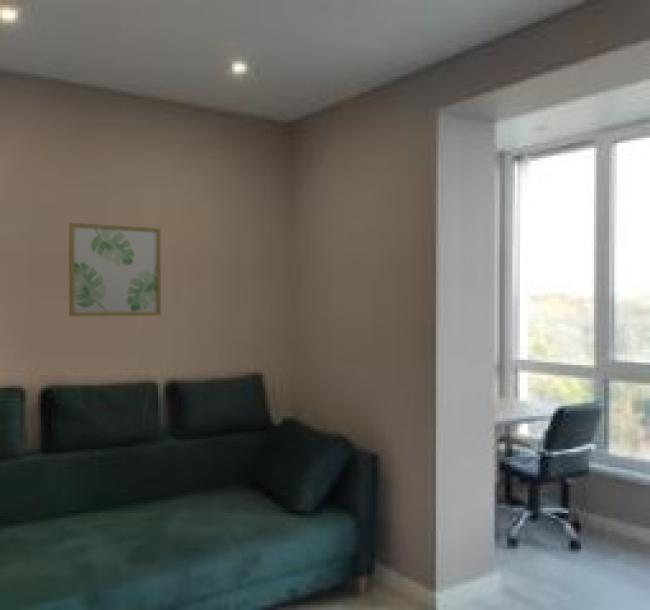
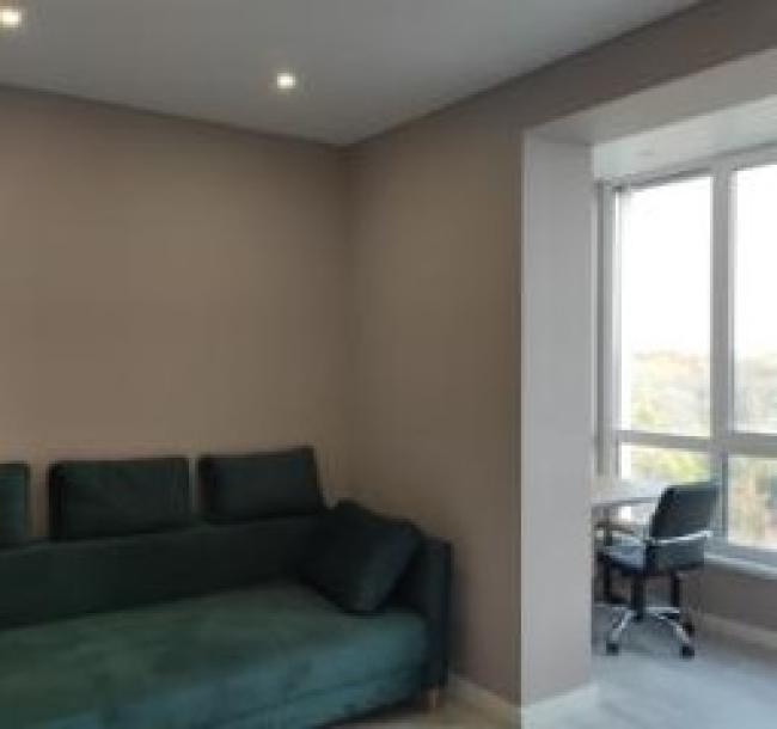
- wall art (116, 270)
